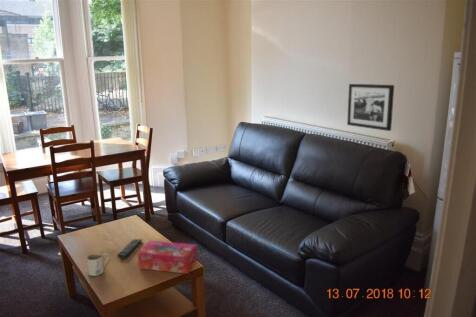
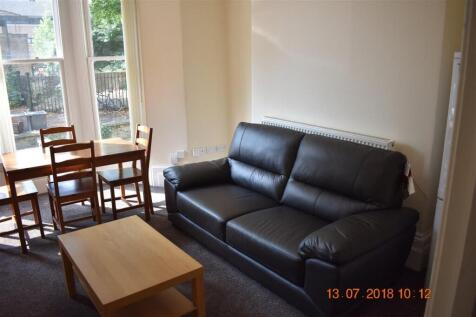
- remote control (130, 248)
- picture frame (369, 106)
- mug (98, 263)
- tissue box (168, 256)
